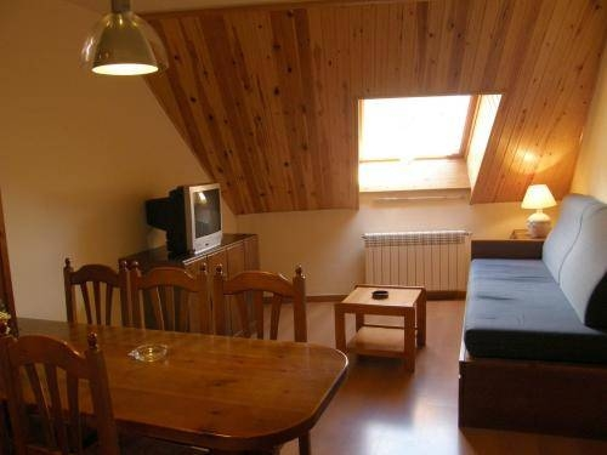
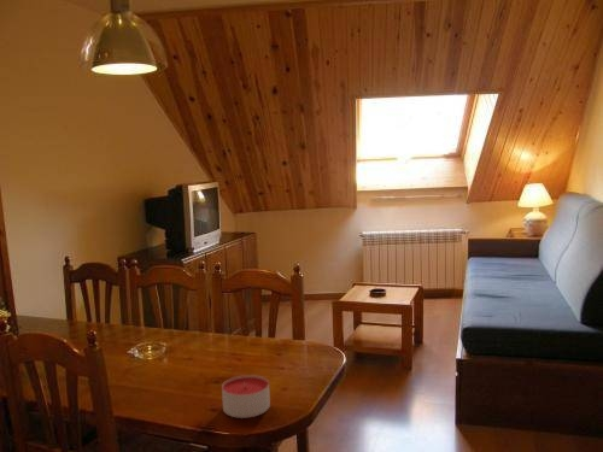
+ candle (245, 394)
